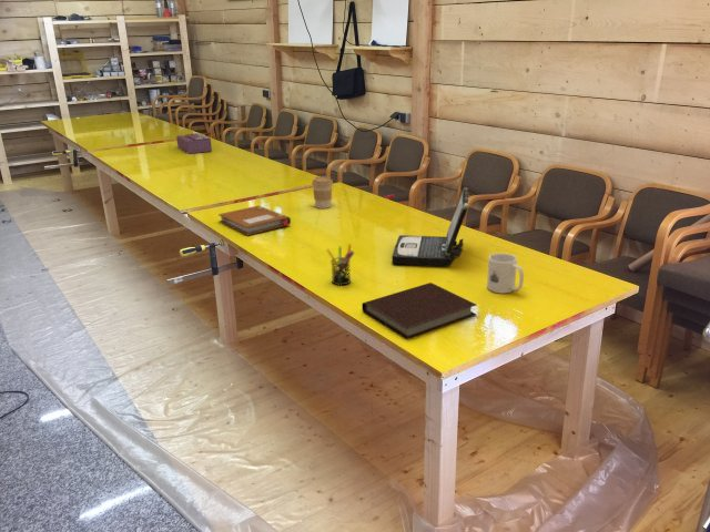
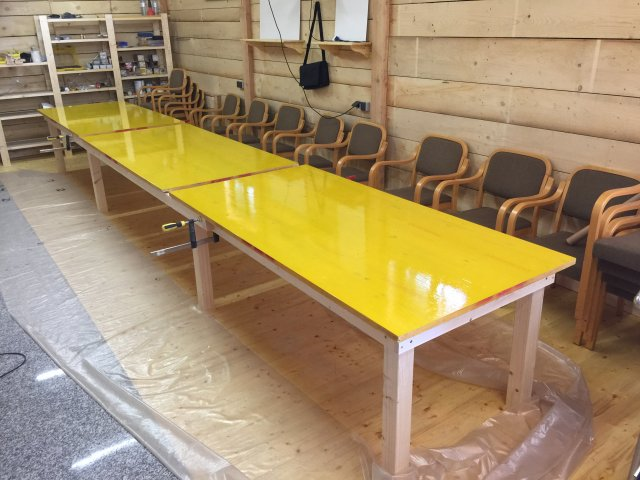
- notebook (418, 308)
- coffee cup (322, 192)
- laptop (433, 236)
- tissue box (193, 143)
- notebook (255, 219)
- pen holder (341, 263)
- mug (506, 274)
